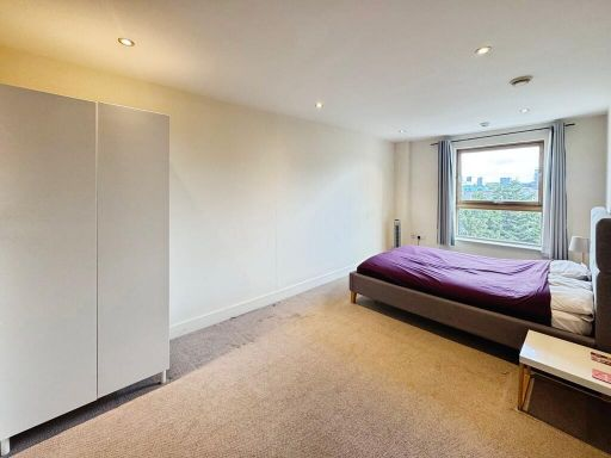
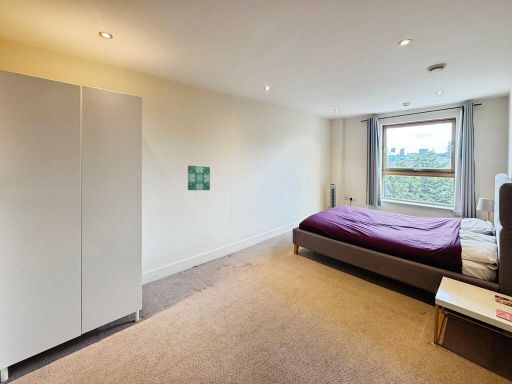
+ wall art (199, 178)
